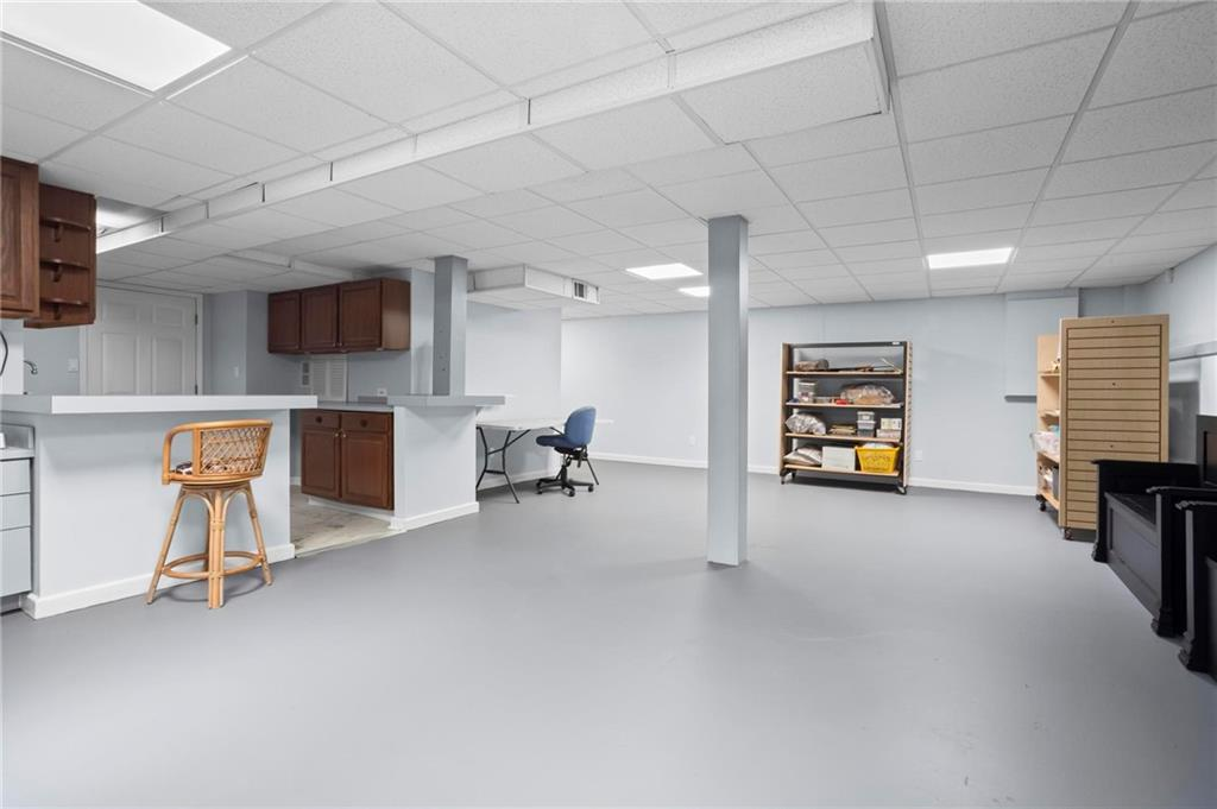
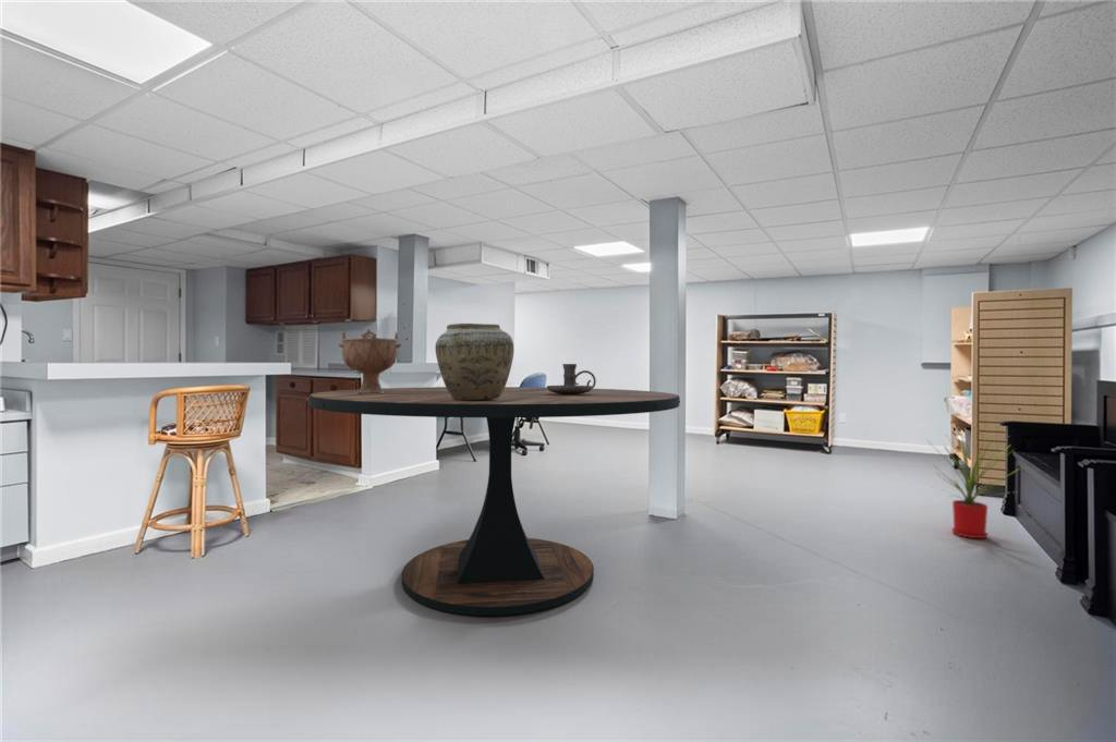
+ candle holder (573, 378)
+ vase (474, 361)
+ decorative bowl (369, 362)
+ dining table (500, 483)
+ house plant (968, 484)
